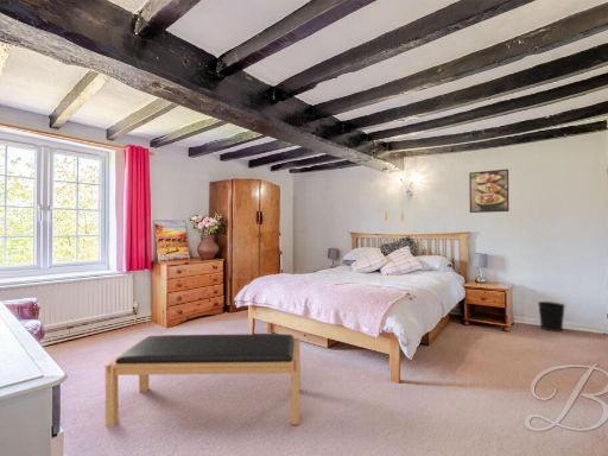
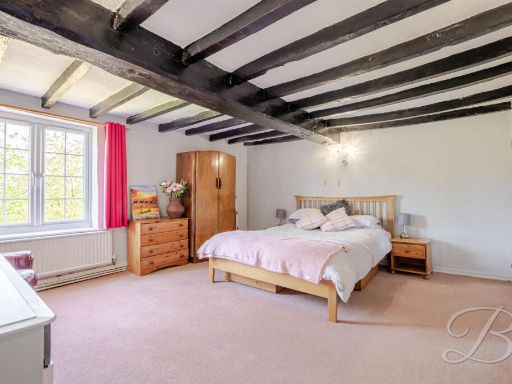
- wastebasket (551, 316)
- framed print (488, 191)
- bench (213, 373)
